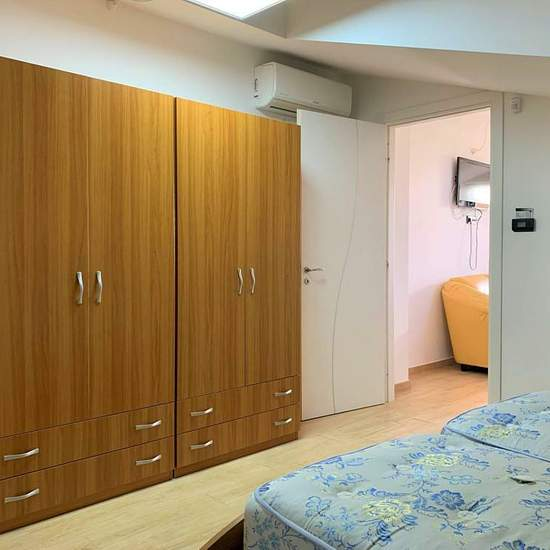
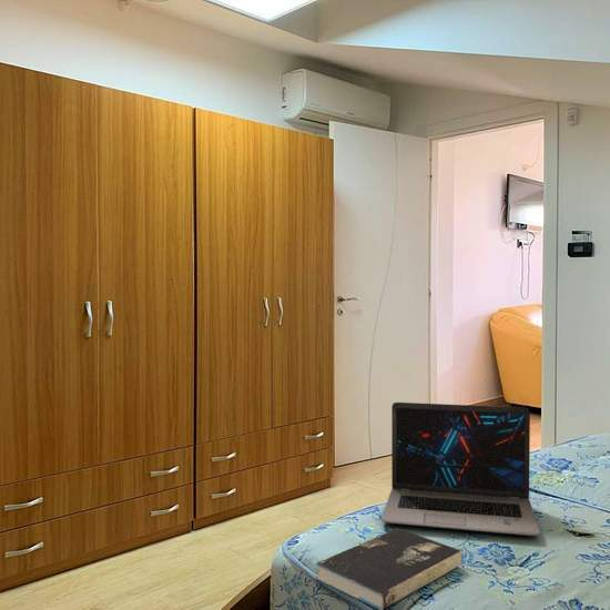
+ book (390, 565)
+ laptop (458, 465)
